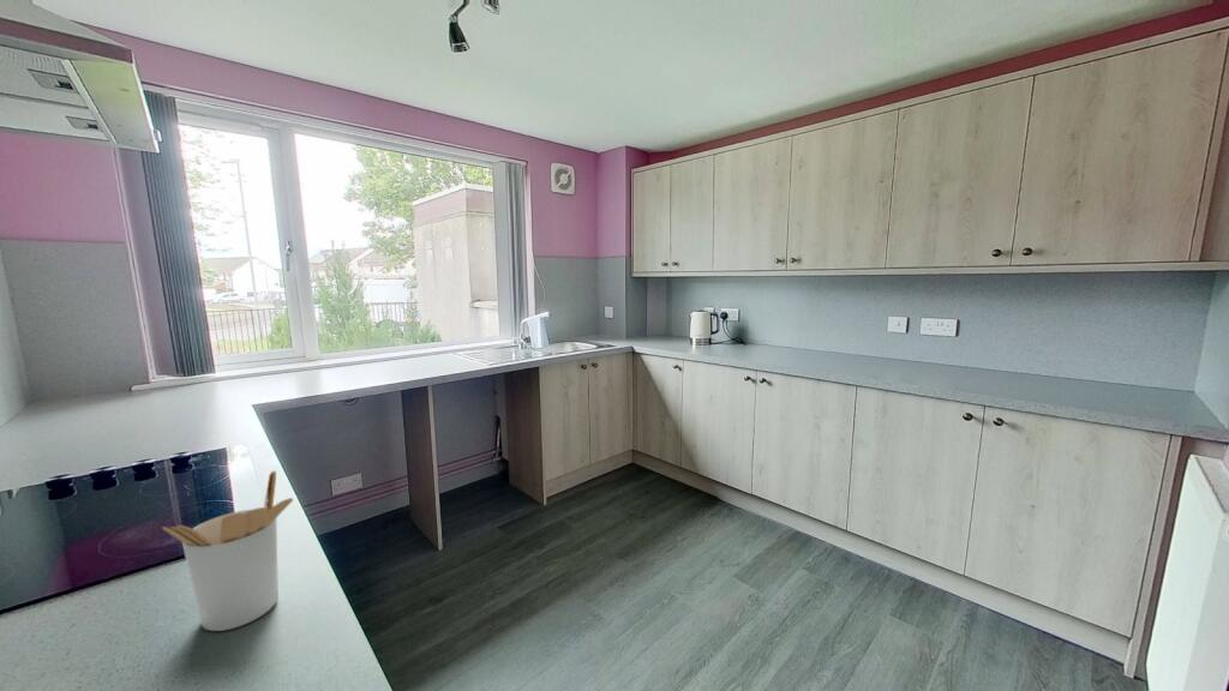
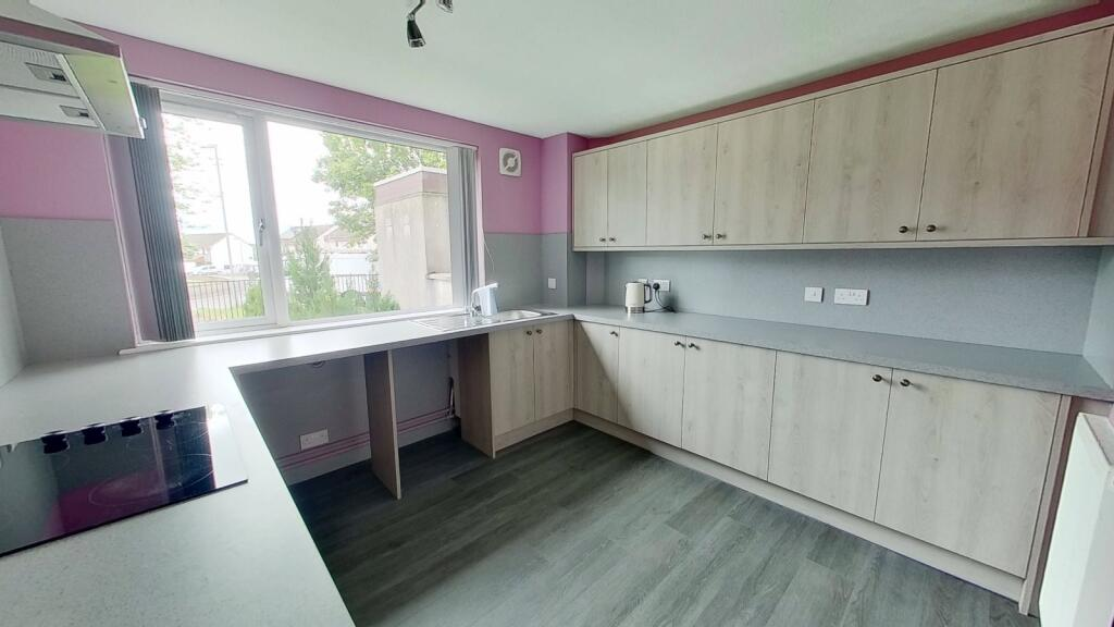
- utensil holder (244, 552)
